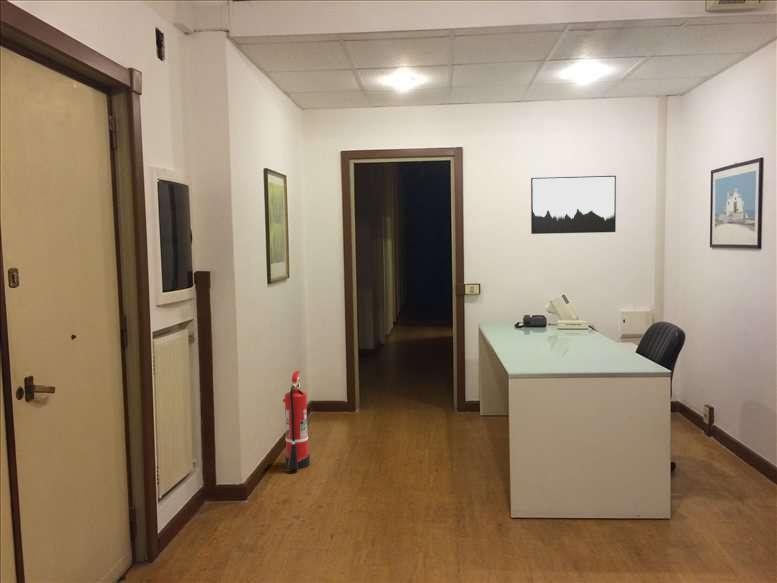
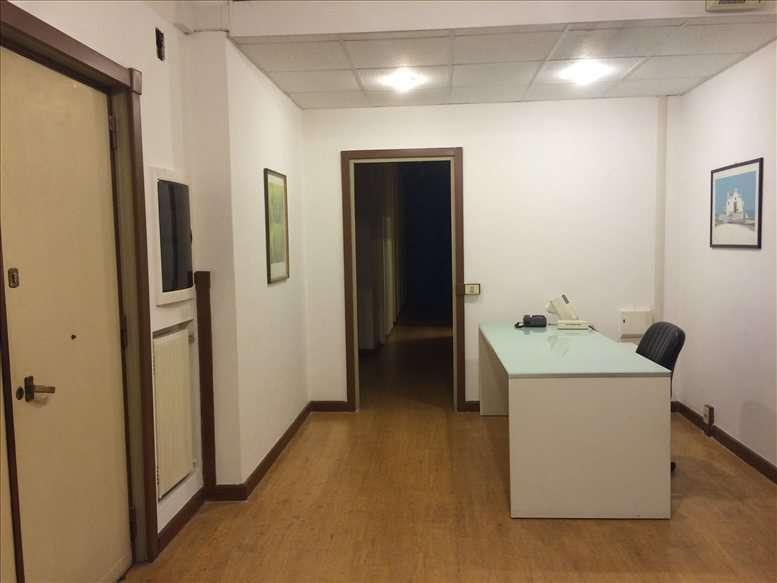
- fire extinguisher (295, 419)
- wall art (573, 205)
